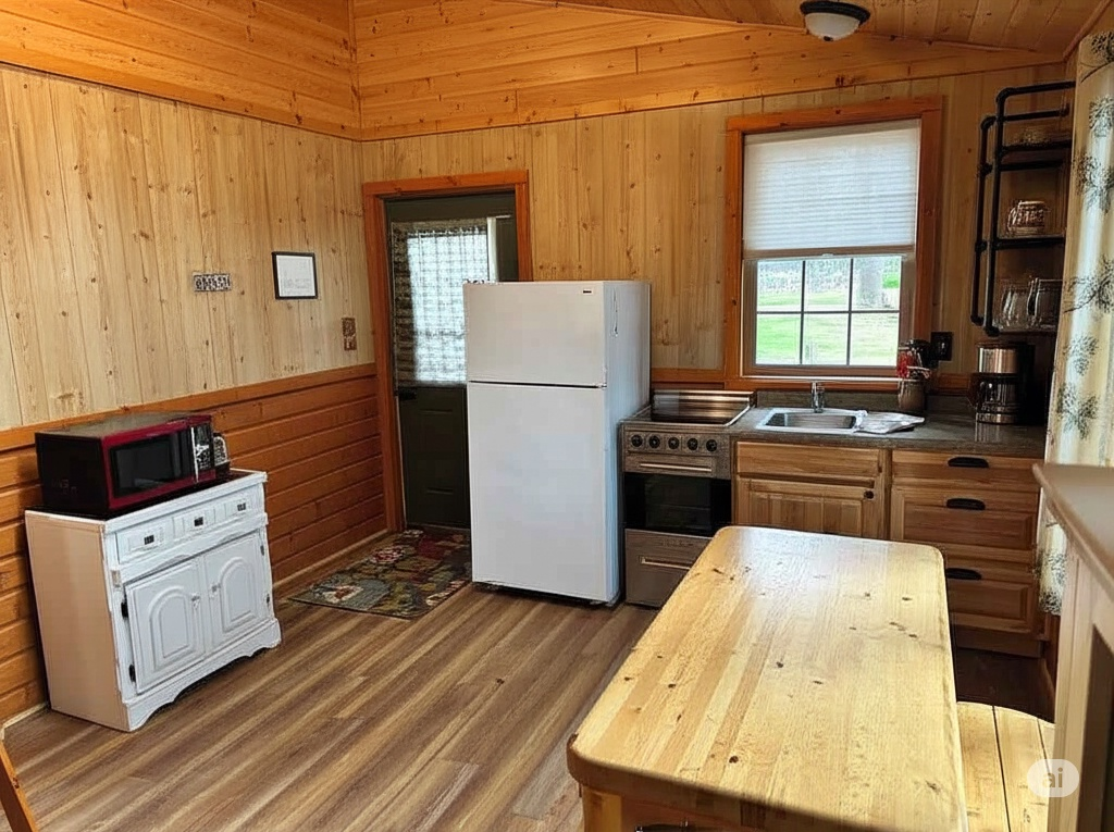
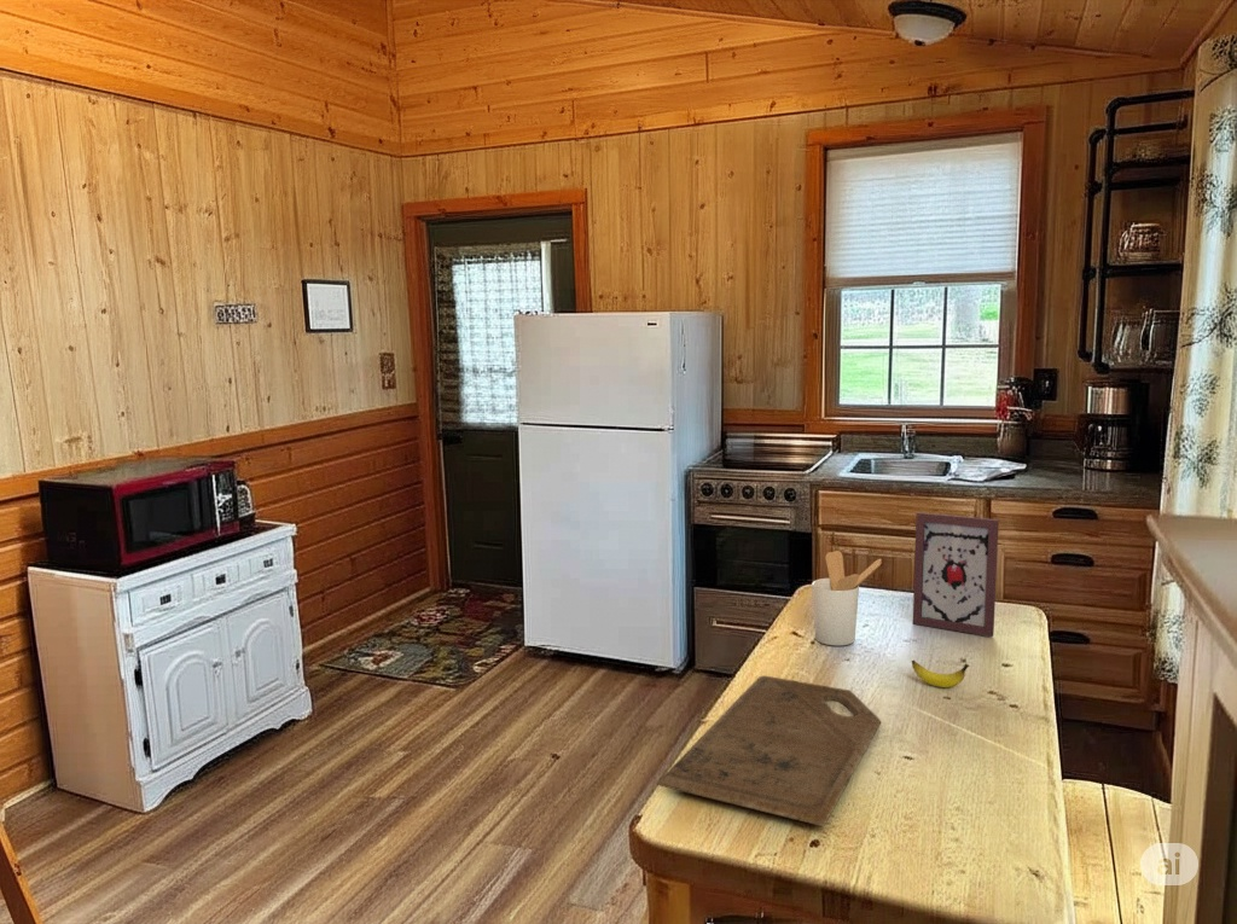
+ cutting board (785, 738)
+ picture frame (958, 569)
+ utensil holder (847, 598)
+ banana (939, 674)
